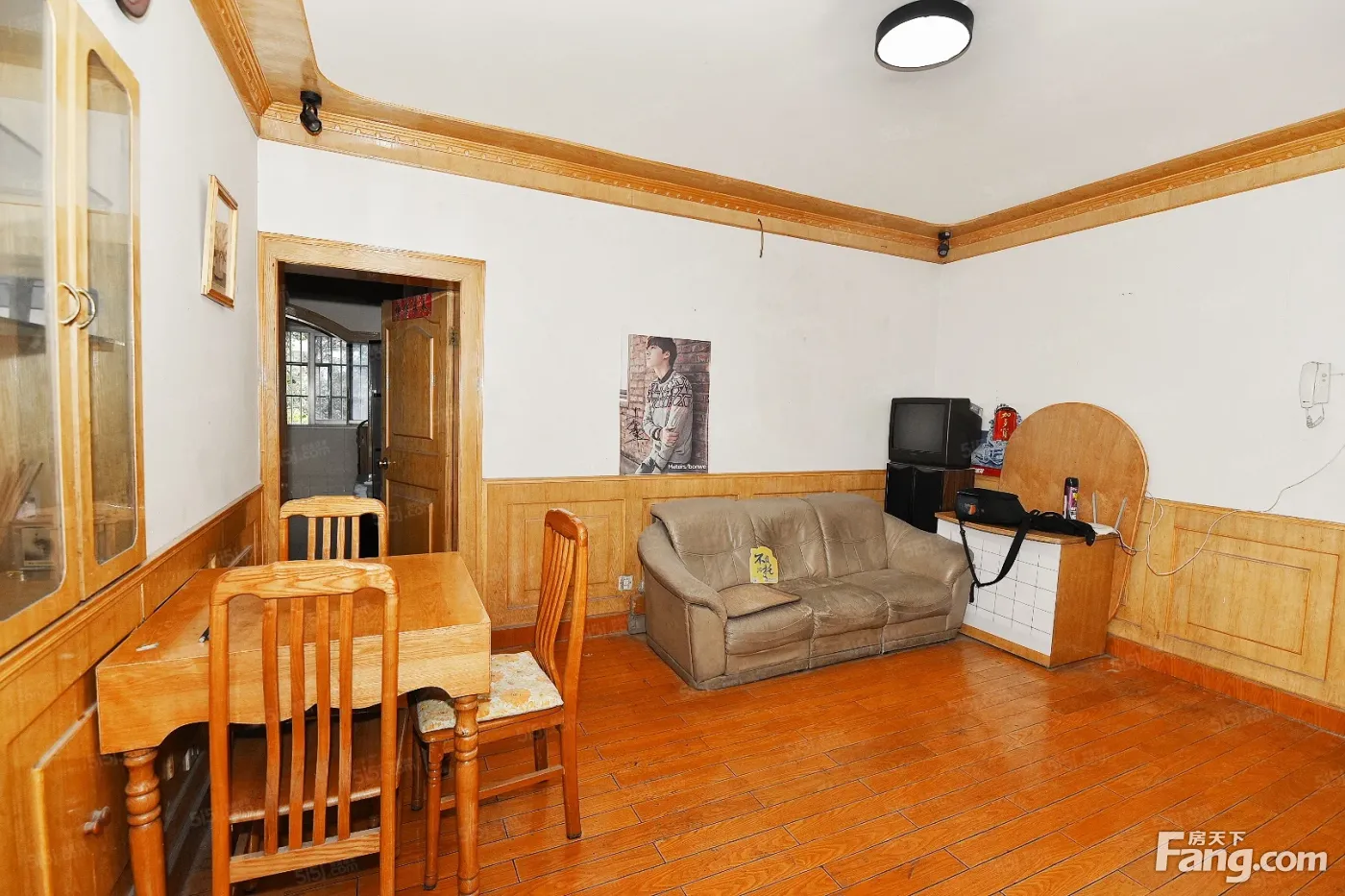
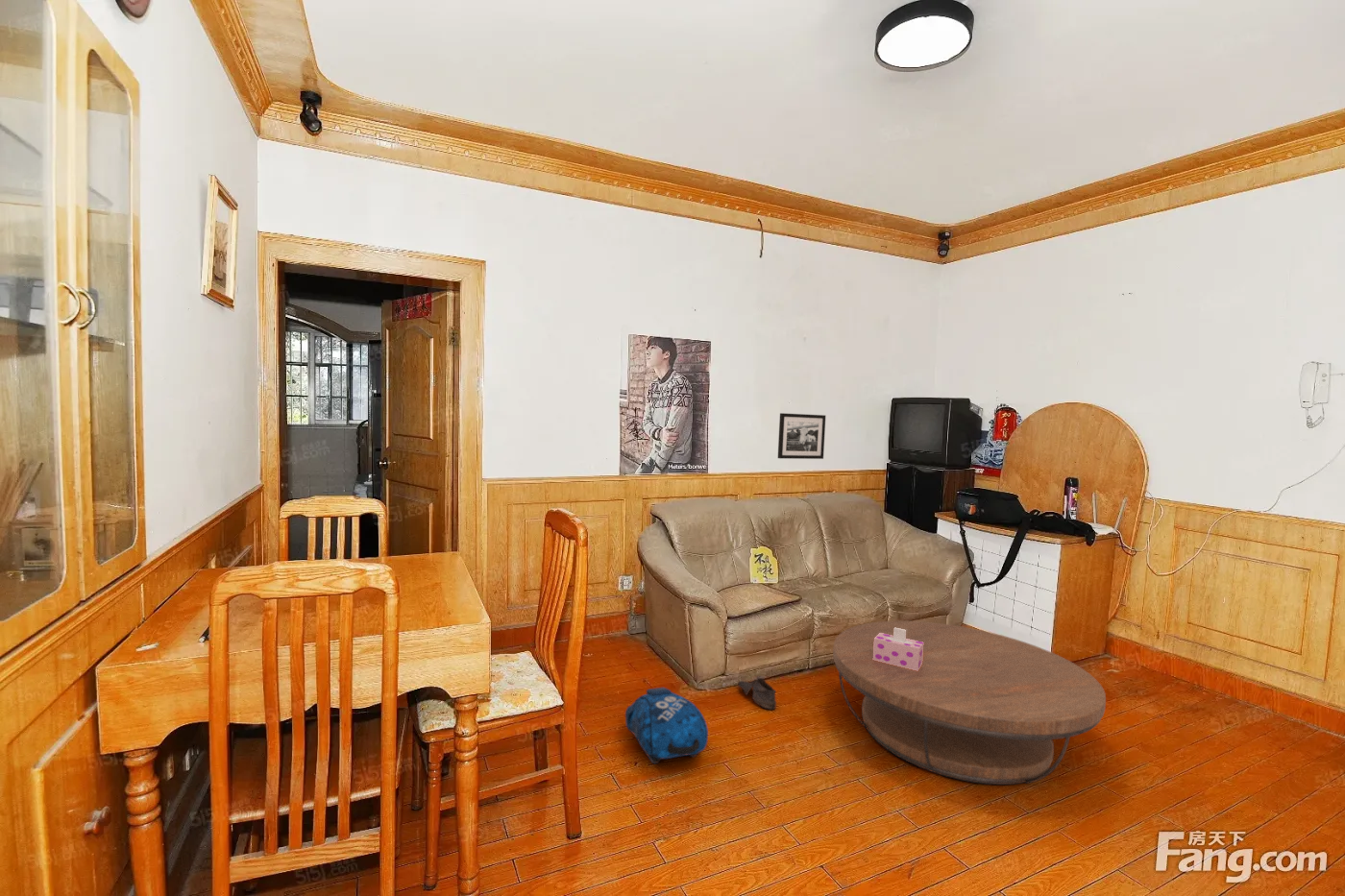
+ picture frame (801, 436)
+ shoe (756, 688)
+ coffee table (956, 697)
+ backpack (667, 724)
+ tissue box (898, 644)
